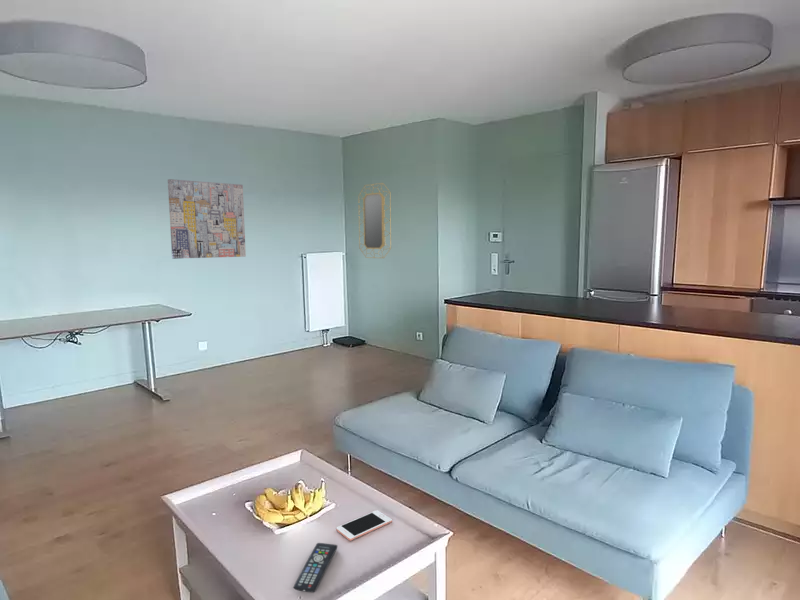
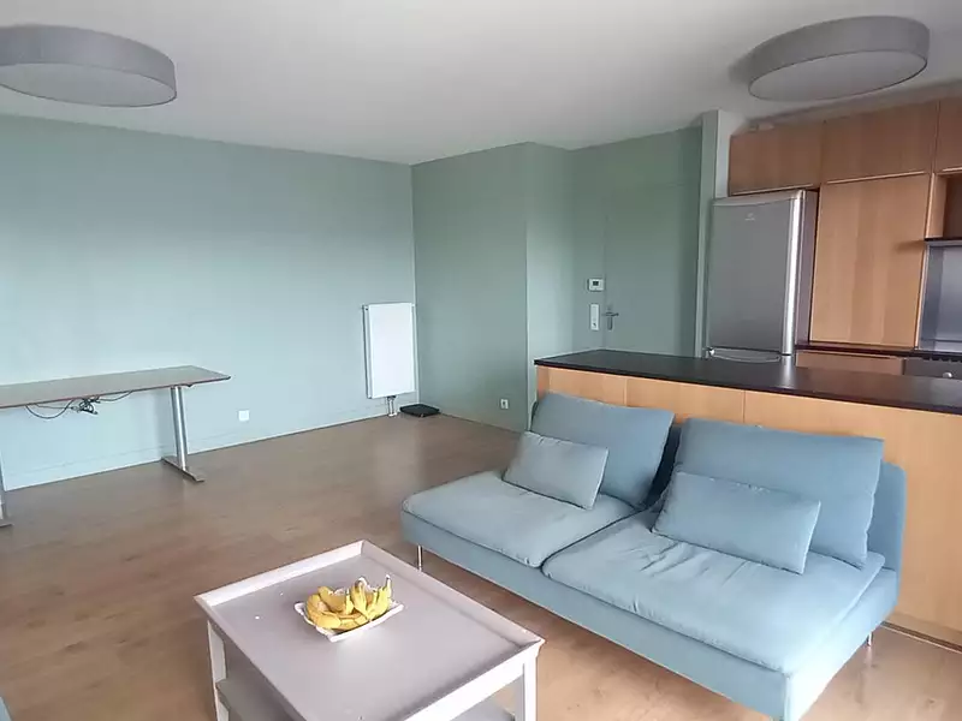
- cell phone (364, 524)
- wall art (208, 220)
- remote control (317, 565)
- home mirror (372, 221)
